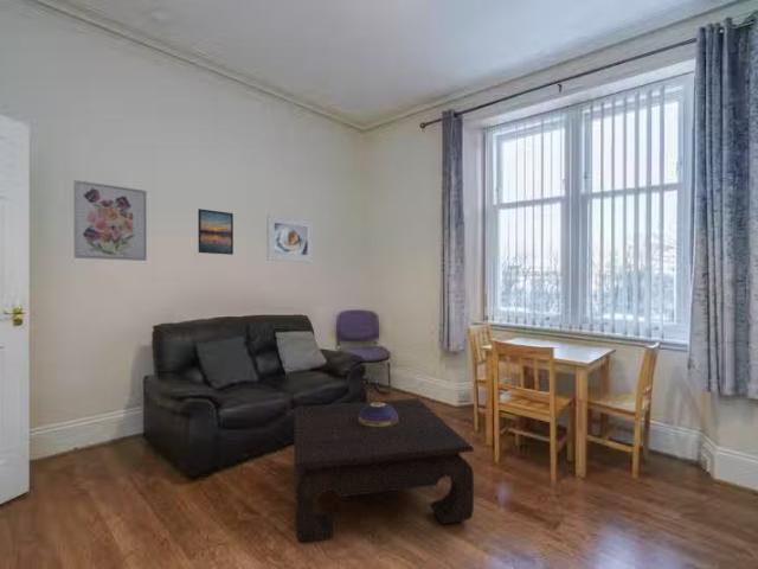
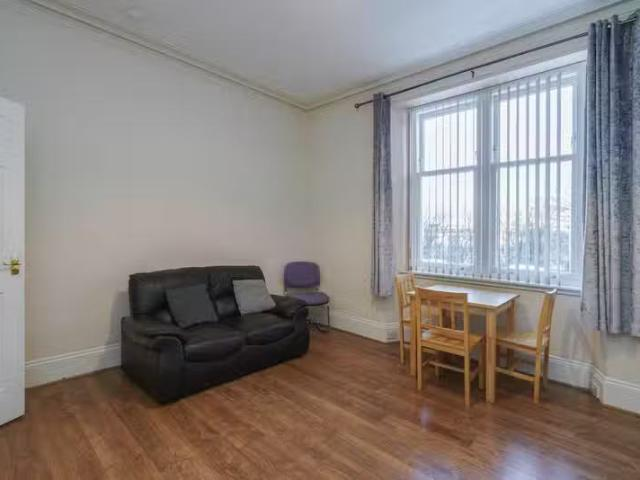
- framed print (290, 239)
- wall art (111, 222)
- decorative bowl (378, 410)
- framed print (216, 232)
- coffee table (371, 456)
